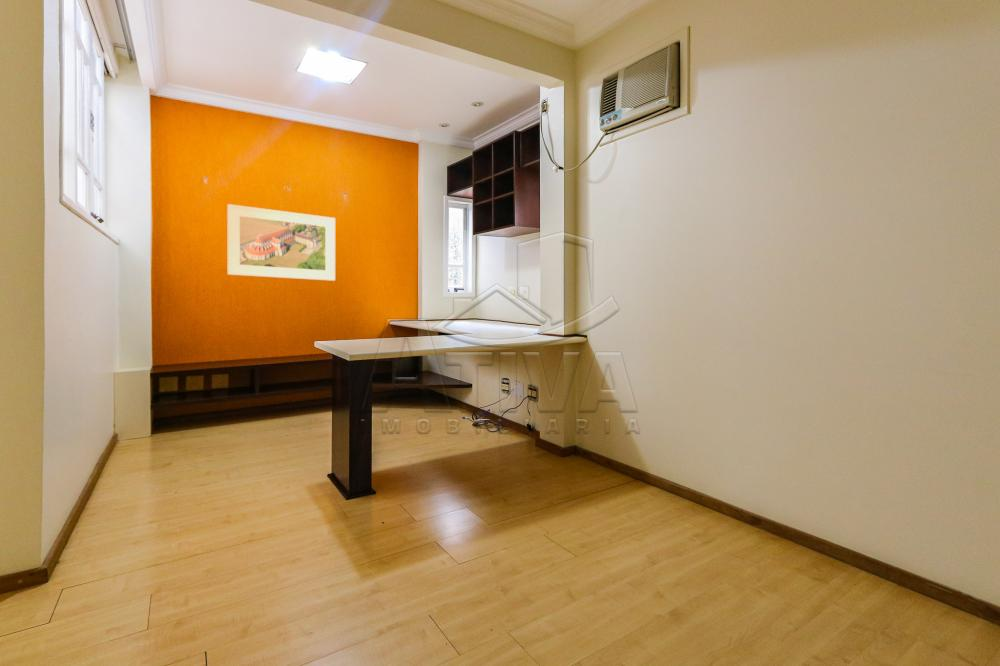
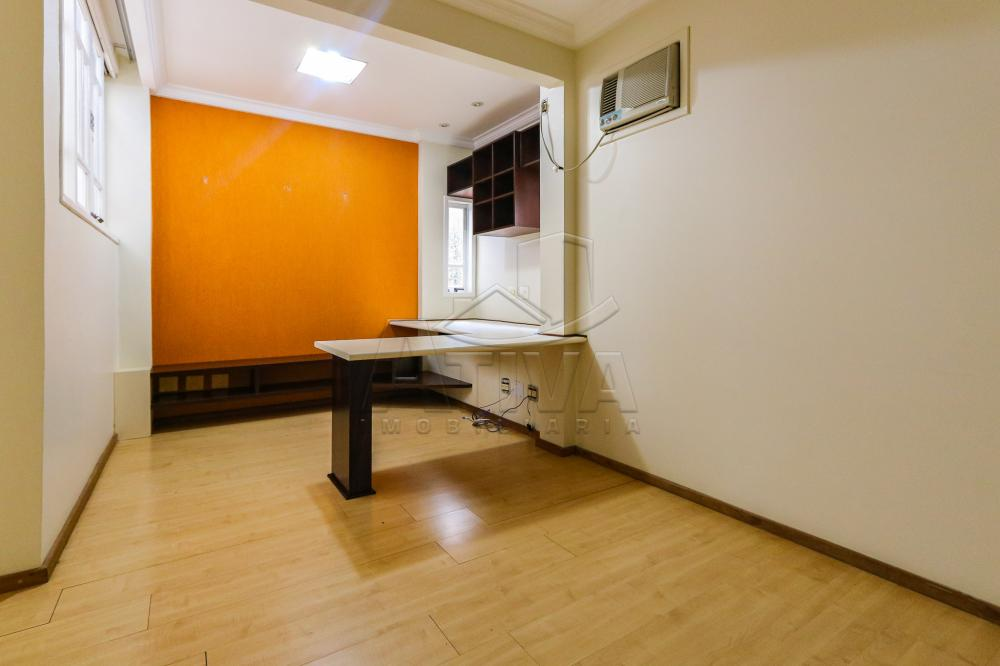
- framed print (284, 244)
